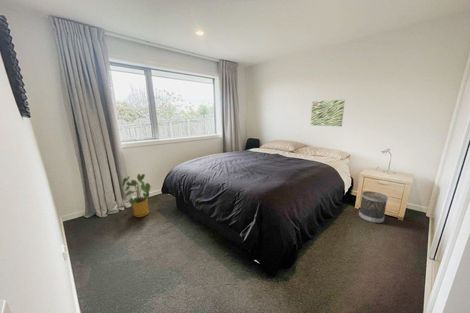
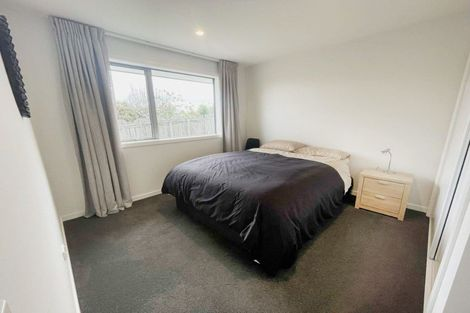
- wall art (326, 113)
- house plant (137, 196)
- wastebasket (372, 206)
